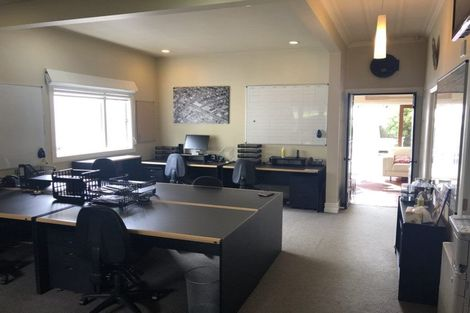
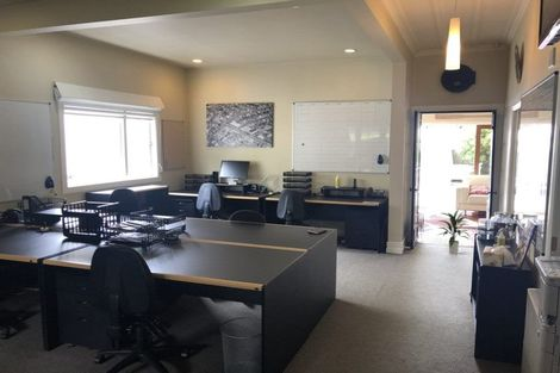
+ indoor plant (453, 230)
